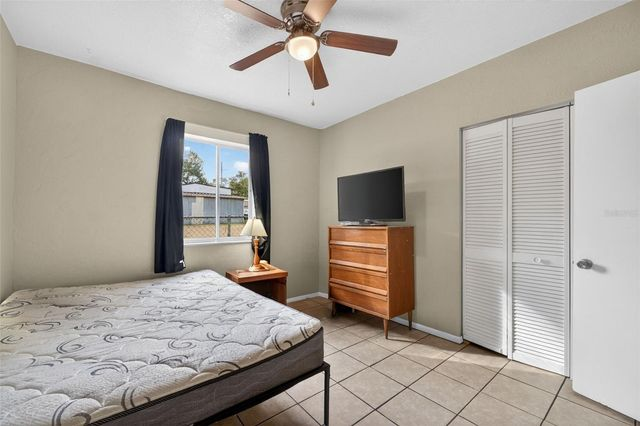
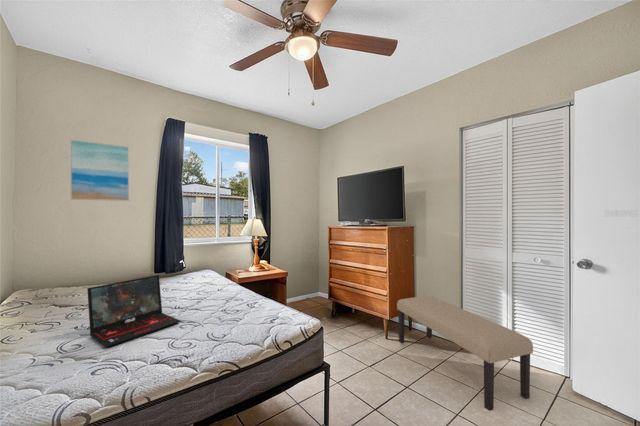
+ laptop (136, 306)
+ bench (452, 339)
+ wall art (101, 171)
